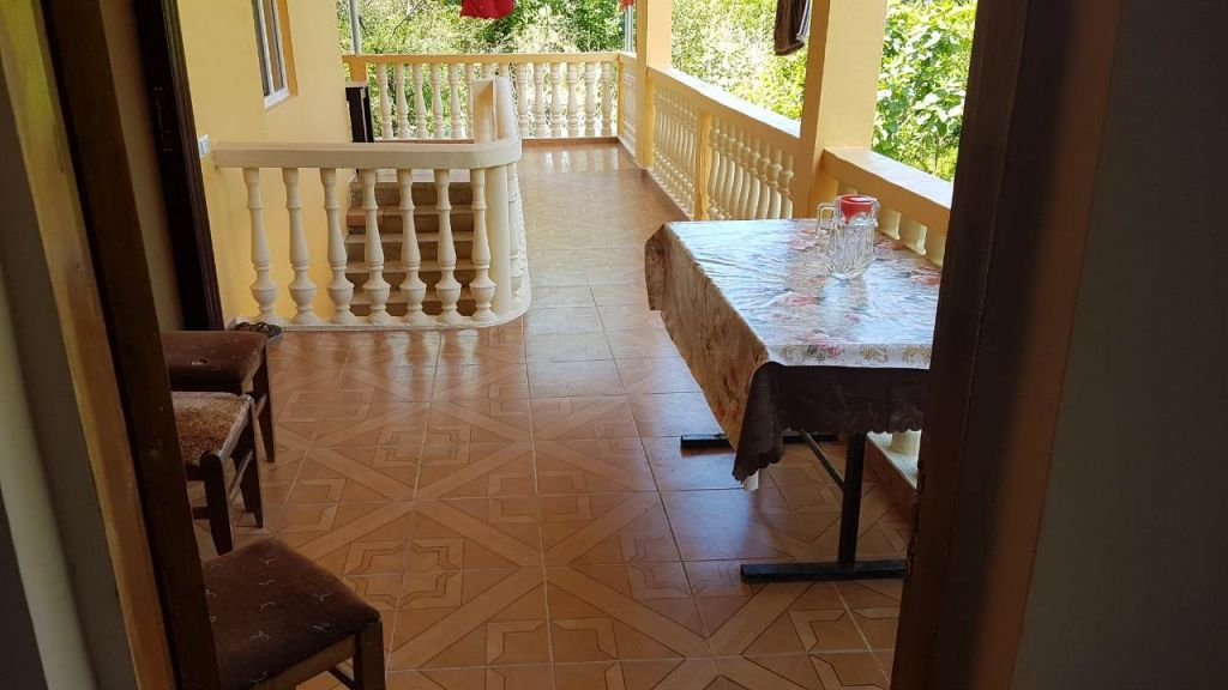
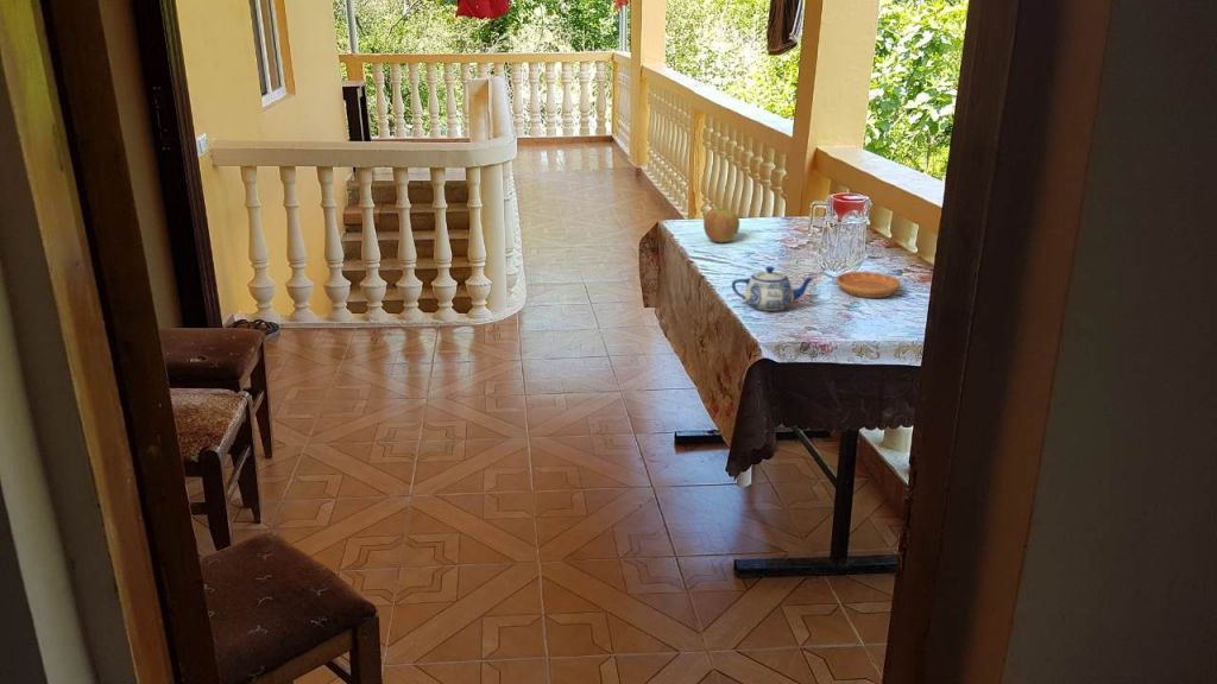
+ apple (721, 224)
+ teapot (773, 286)
+ saucer (868, 285)
